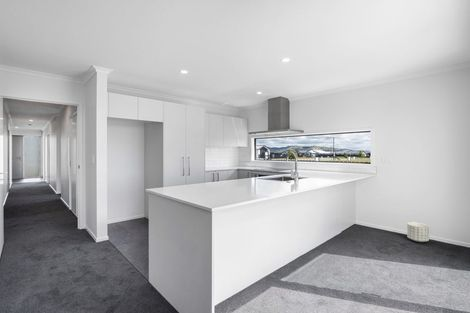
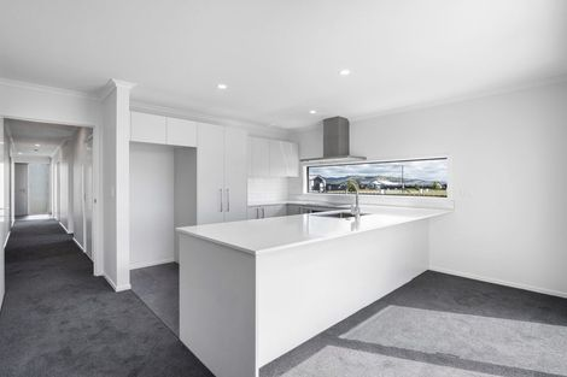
- planter (417, 232)
